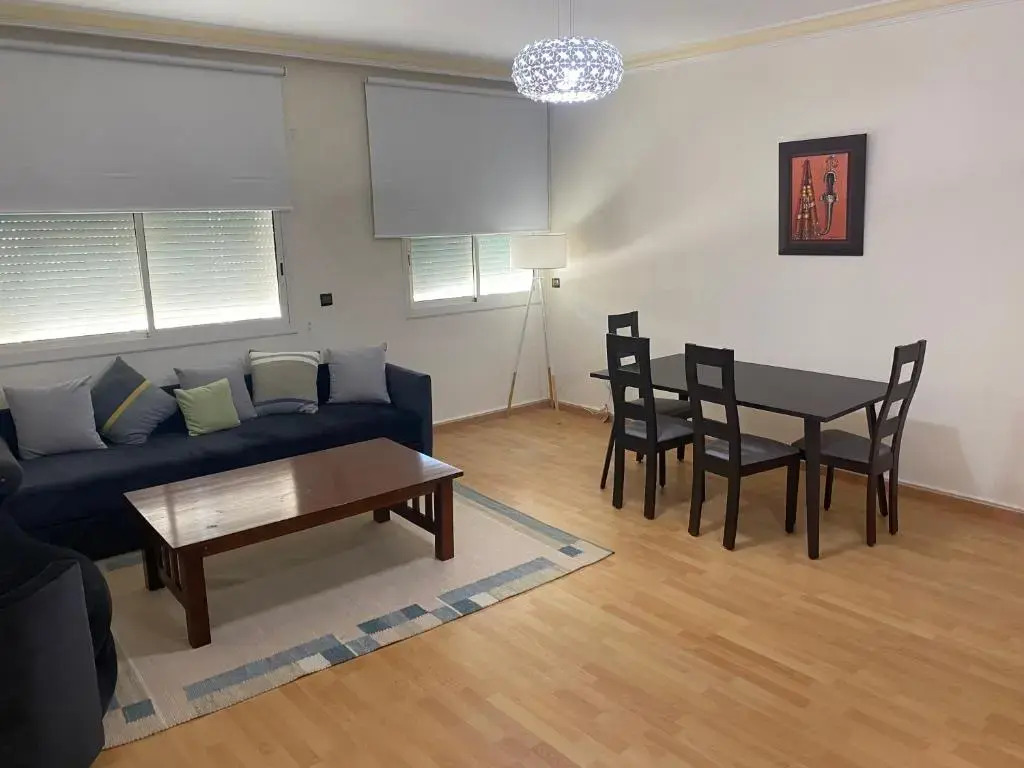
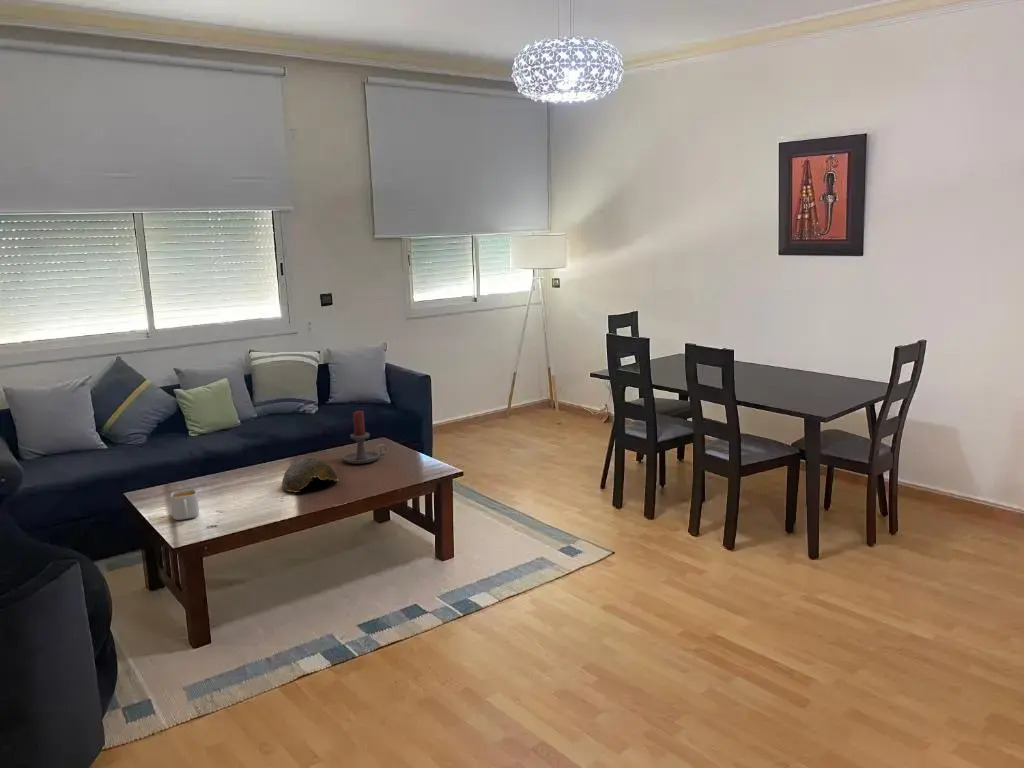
+ candle holder (364, 434)
+ decorative bowl (309, 471)
+ mug (185, 506)
